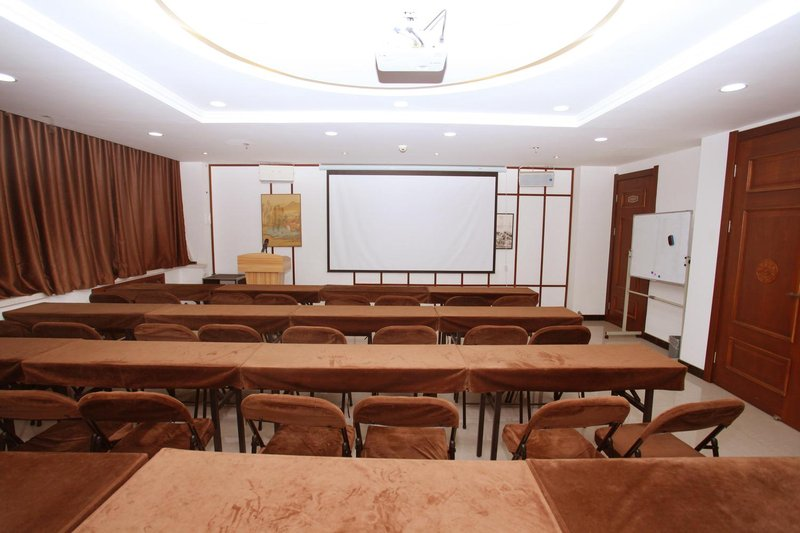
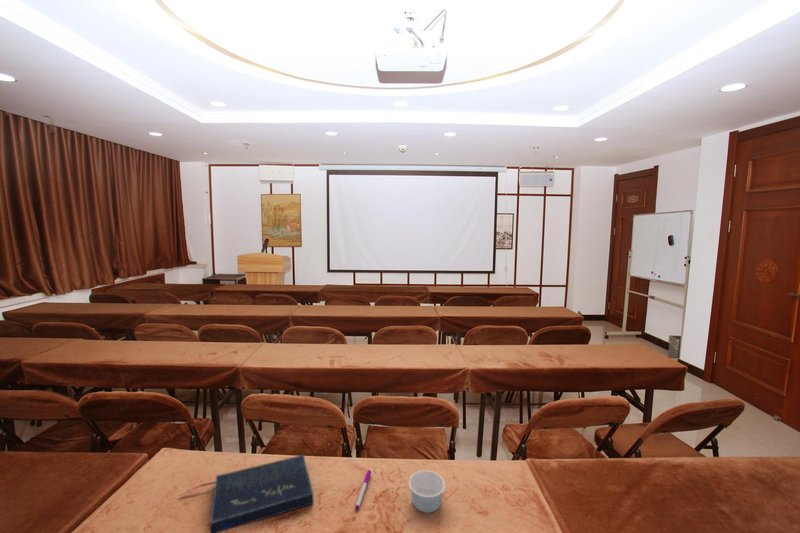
+ paper cup (426, 492)
+ book (245, 493)
+ pen (363, 488)
